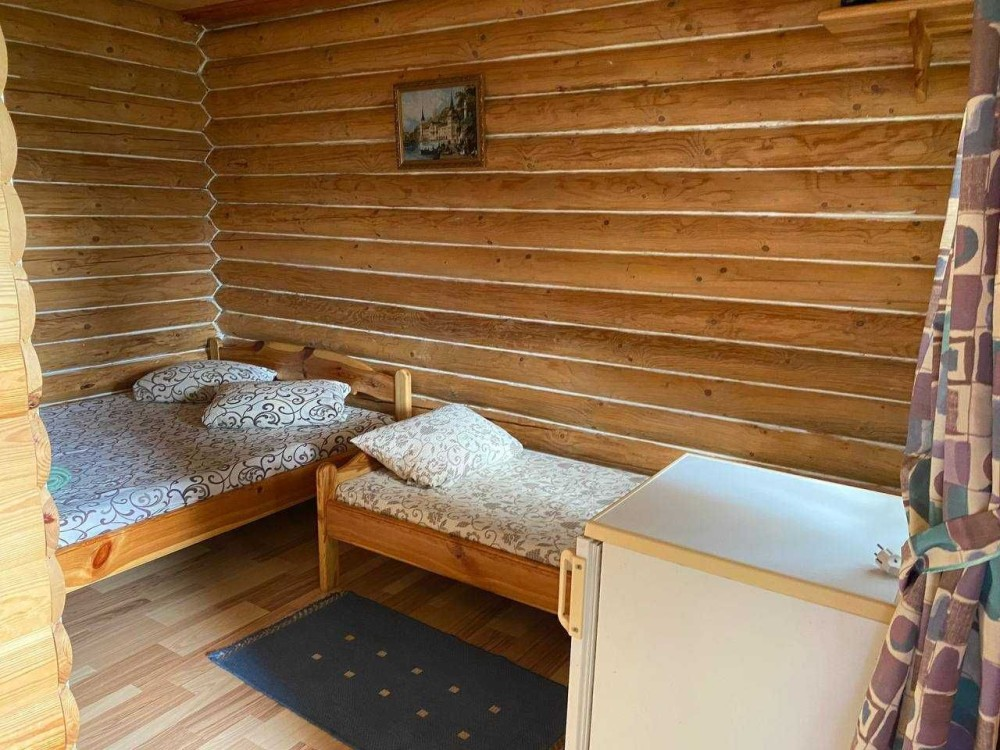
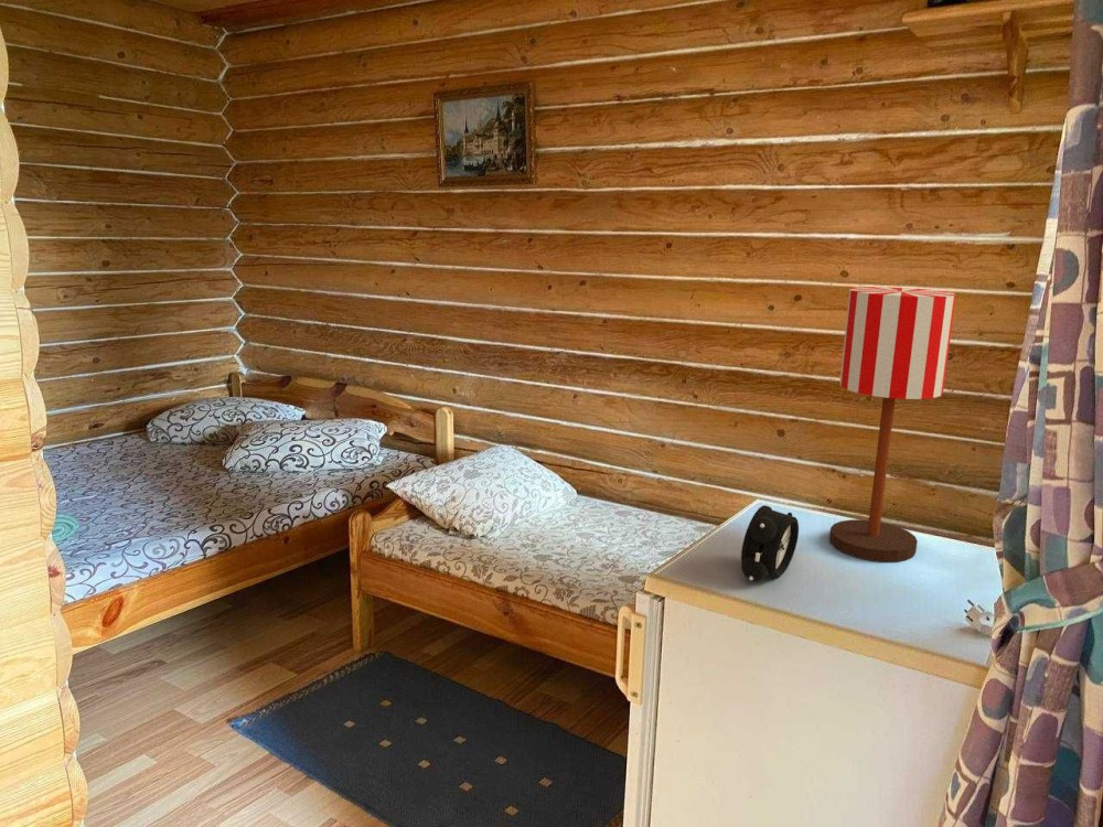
+ table lamp (886, 422)
+ alarm clock (770, 541)
